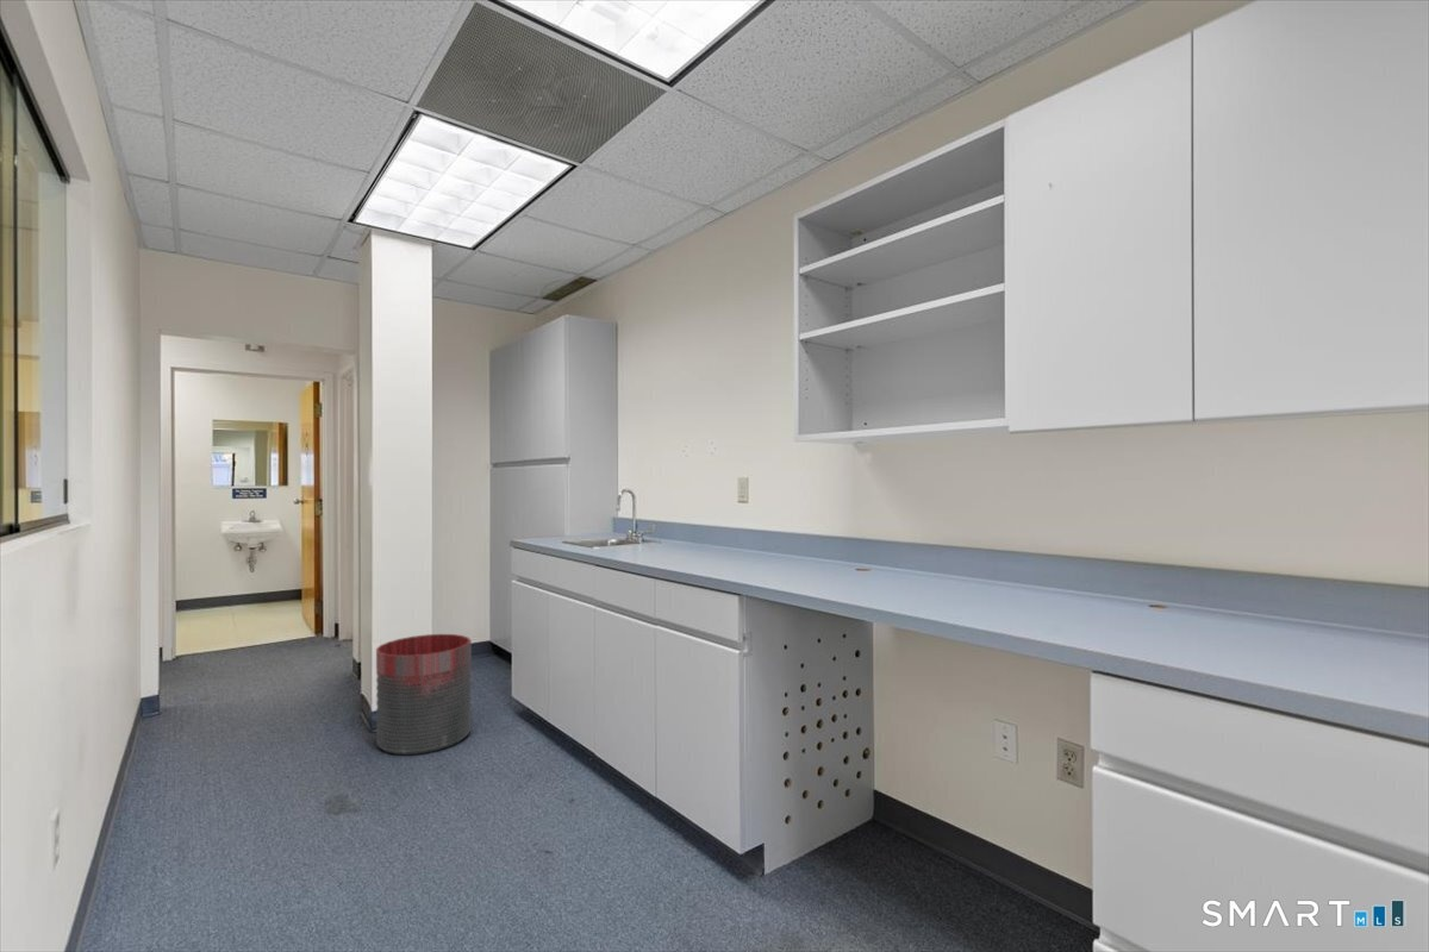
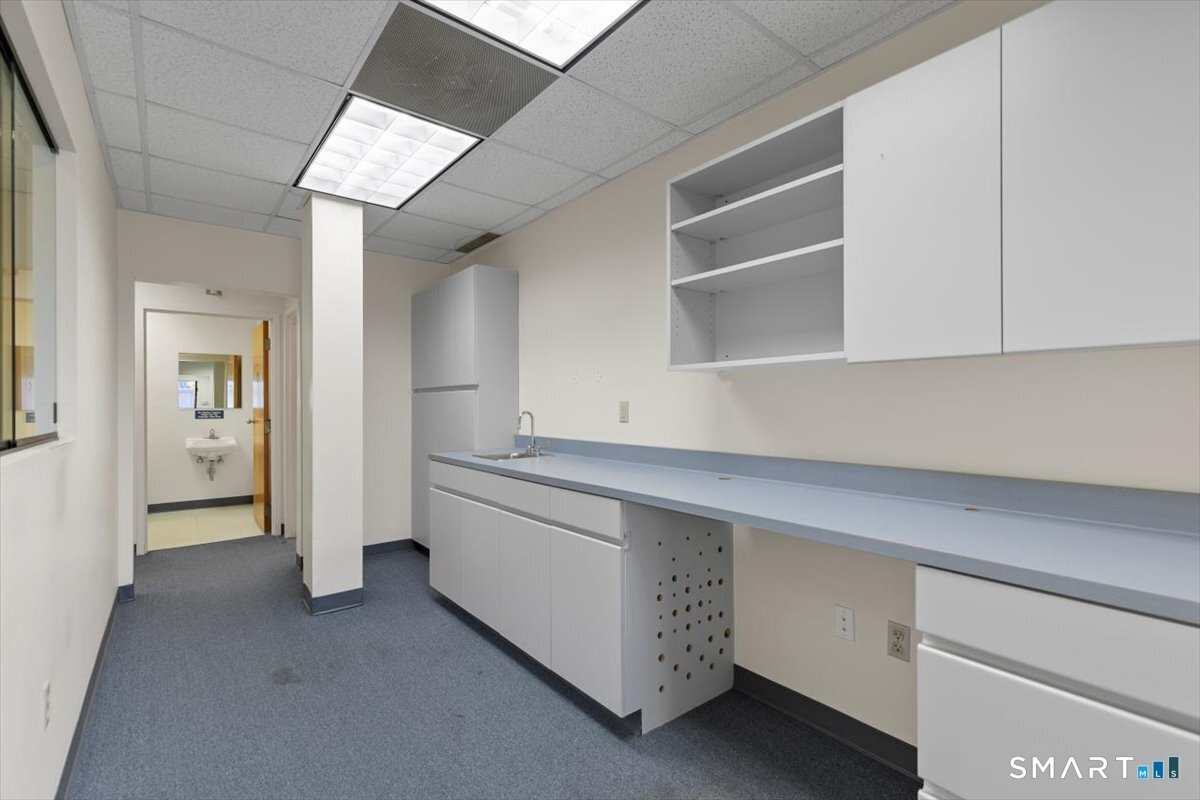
- trash can (424, 690)
